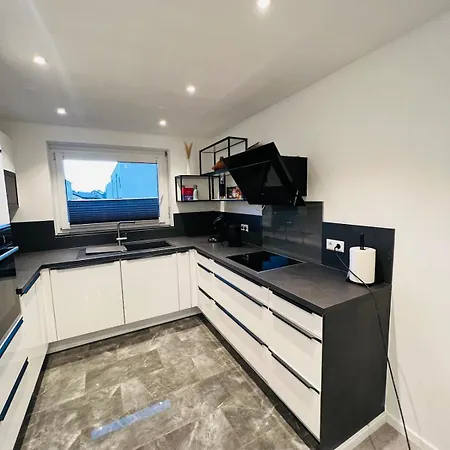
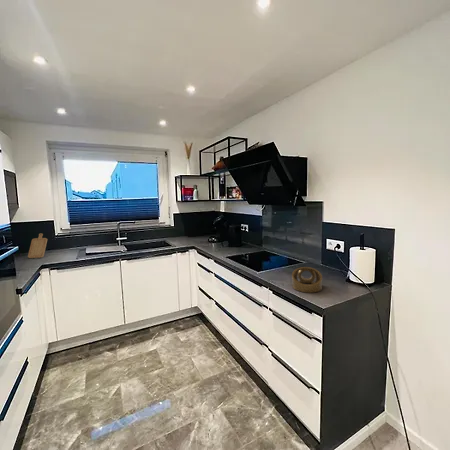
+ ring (306, 279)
+ chopping board (38, 245)
